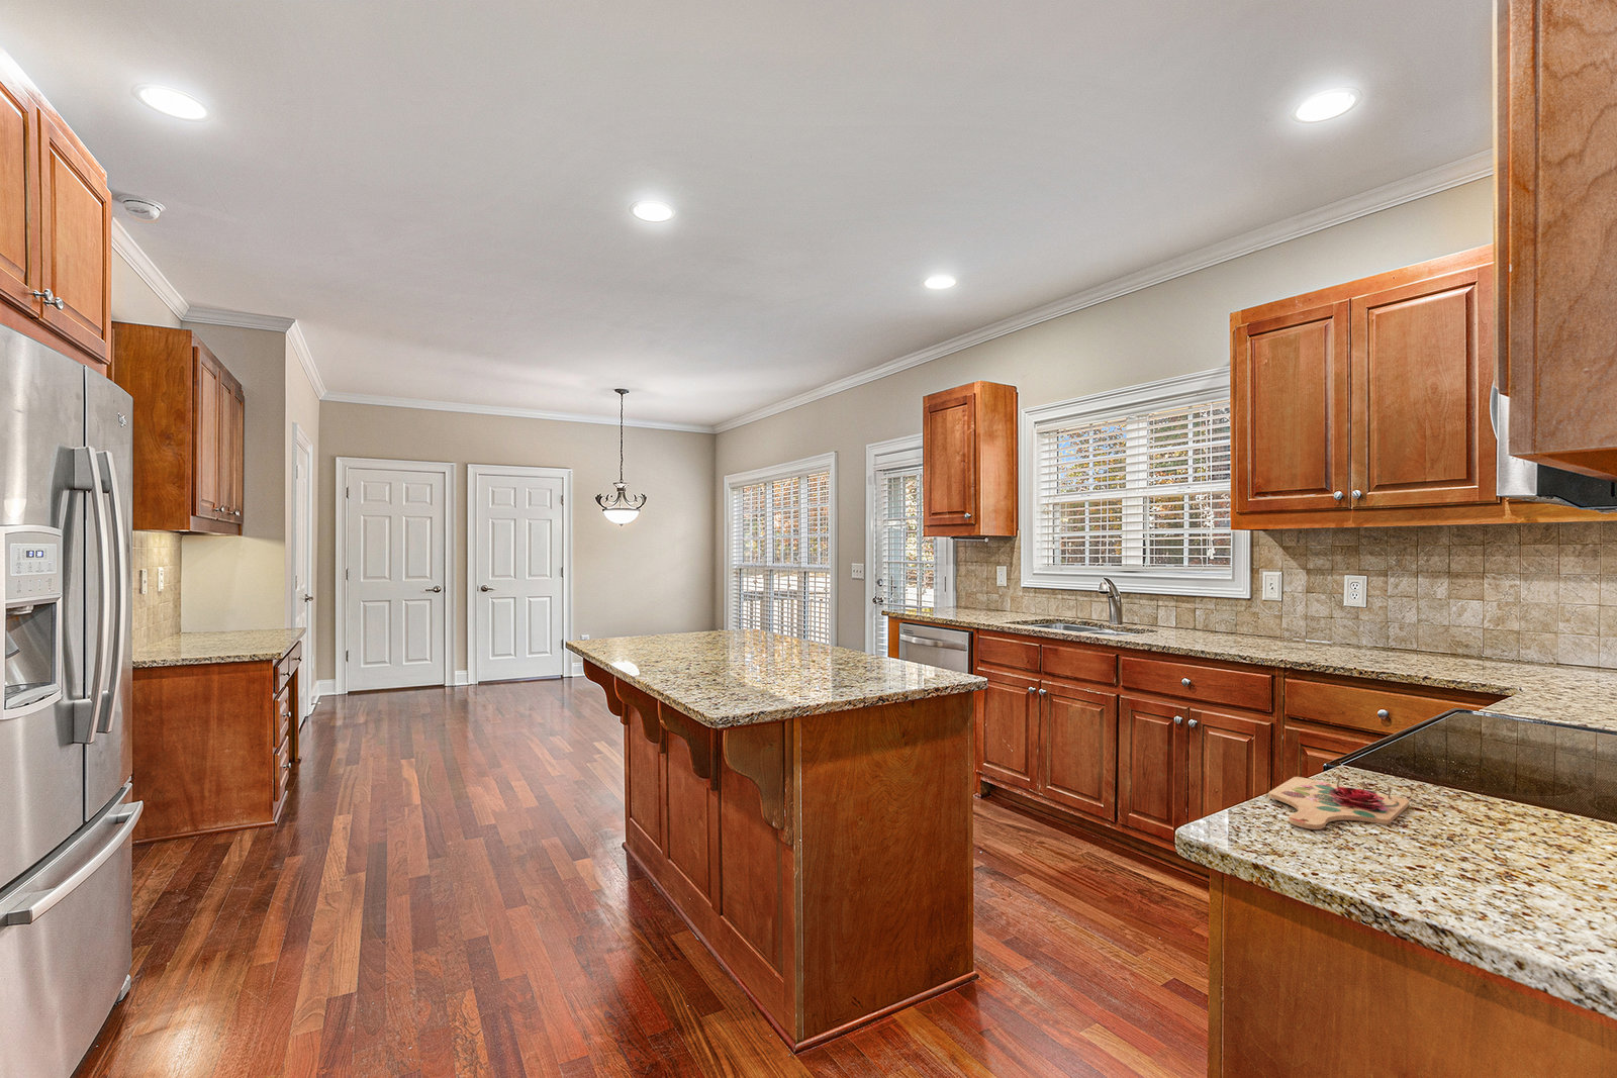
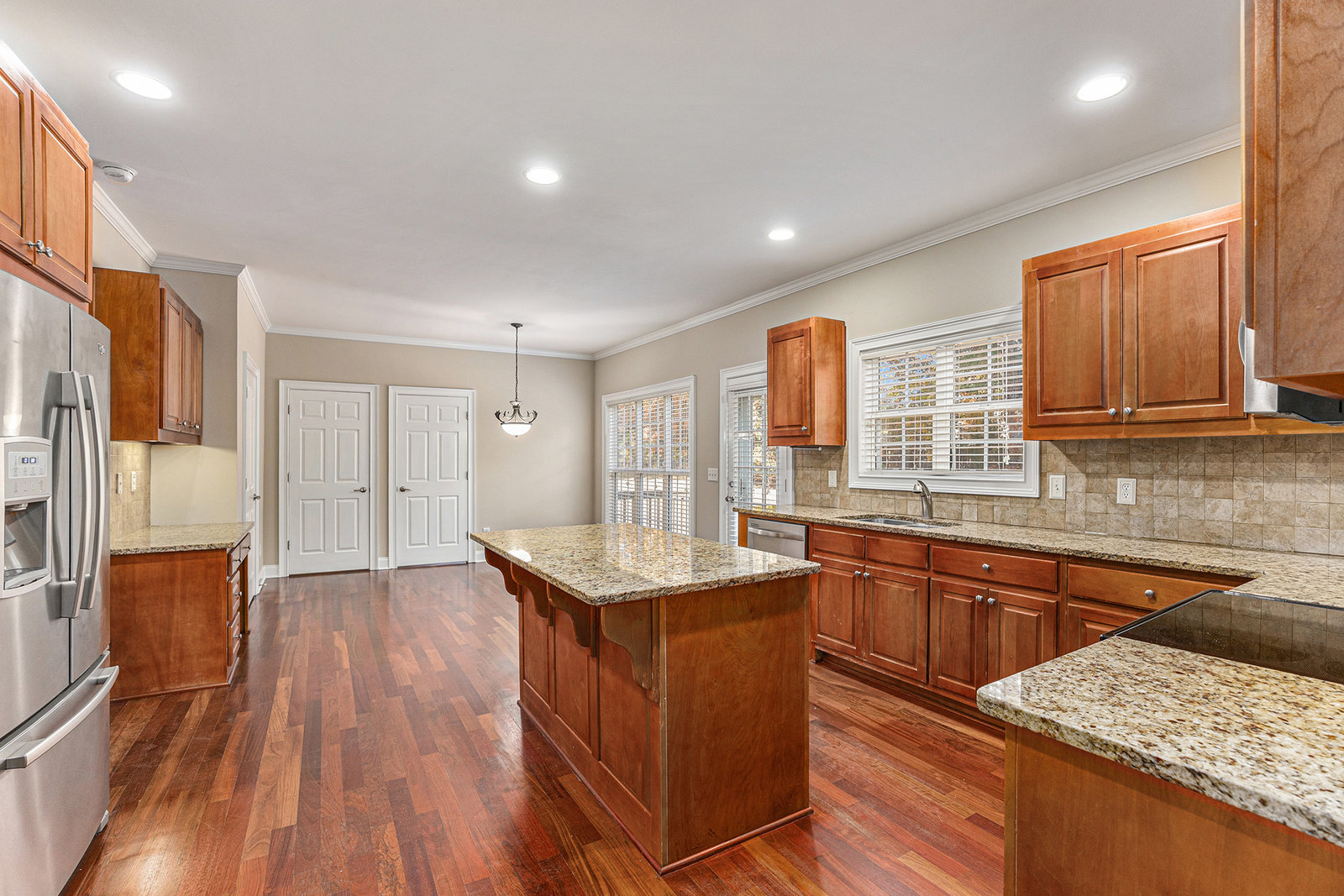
- cutting board (1327, 799)
